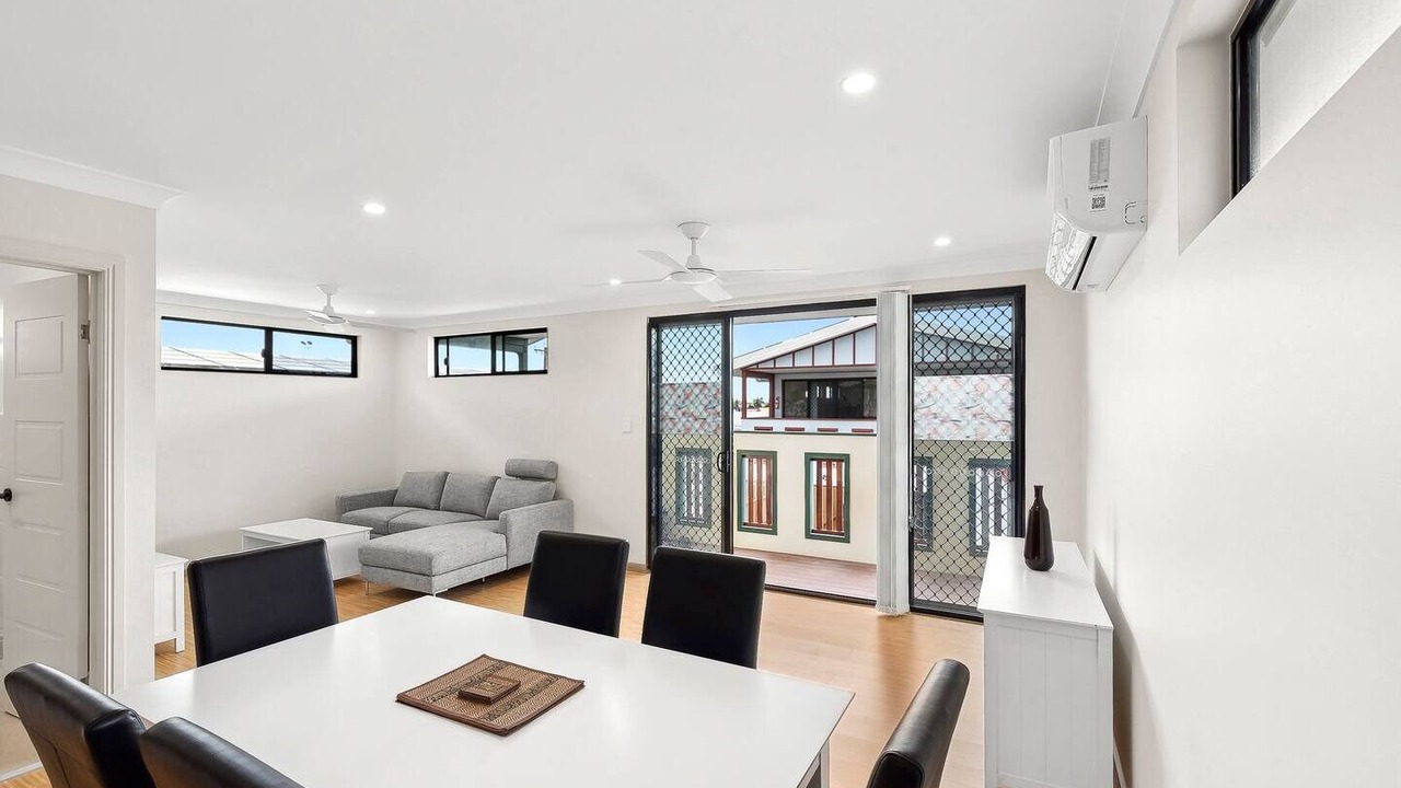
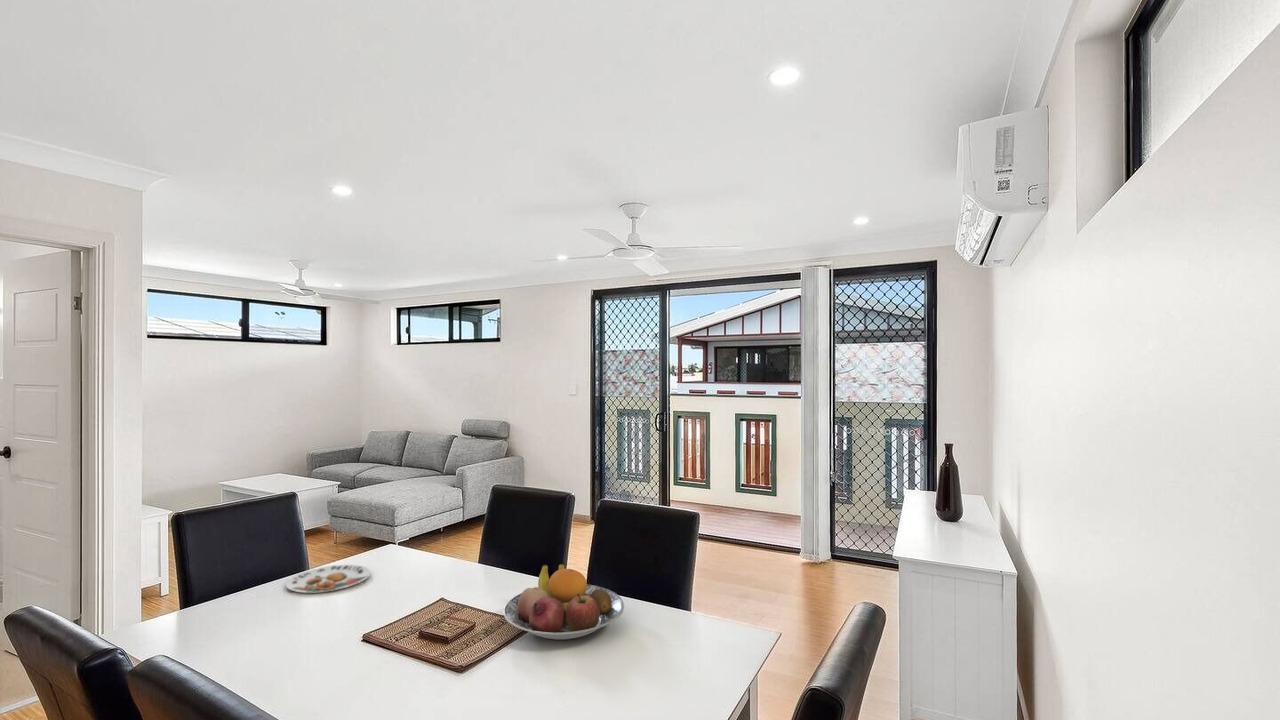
+ plate (329, 579)
+ fruit bowl (564, 601)
